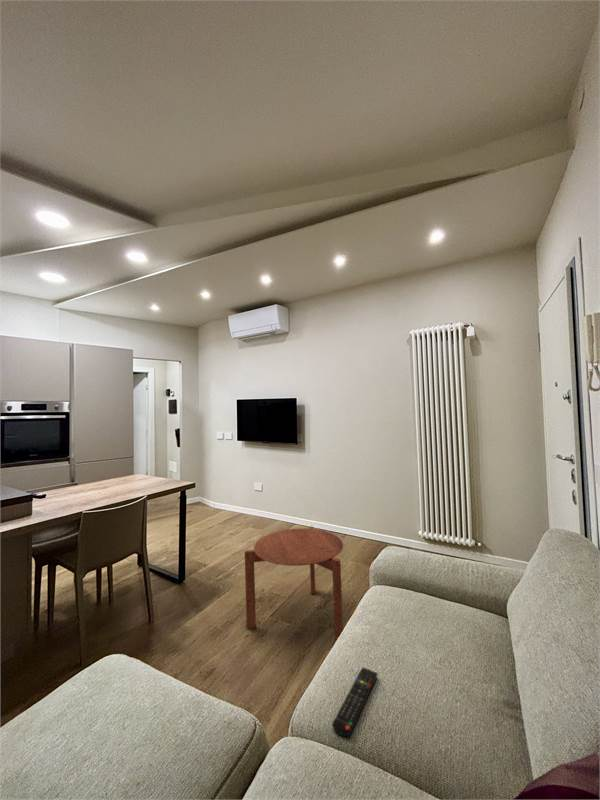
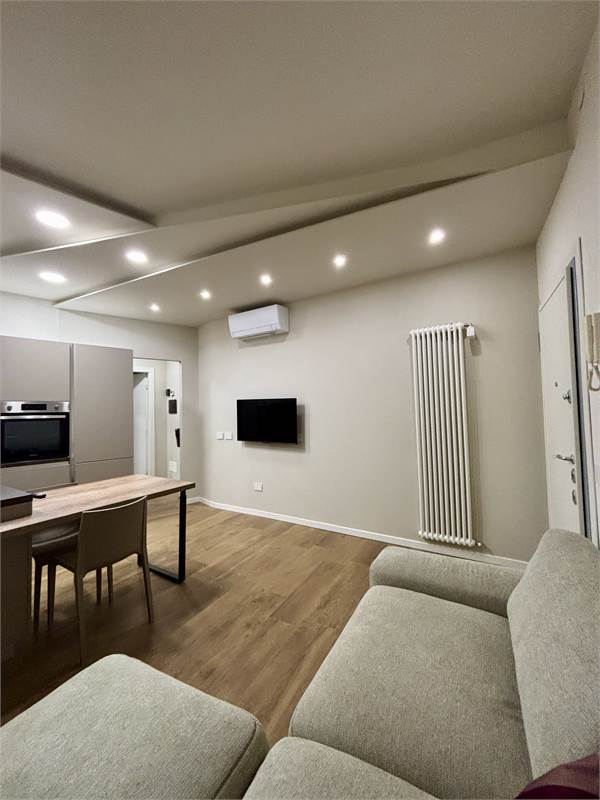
- side table (310, 581)
- remote control (356, 699)
